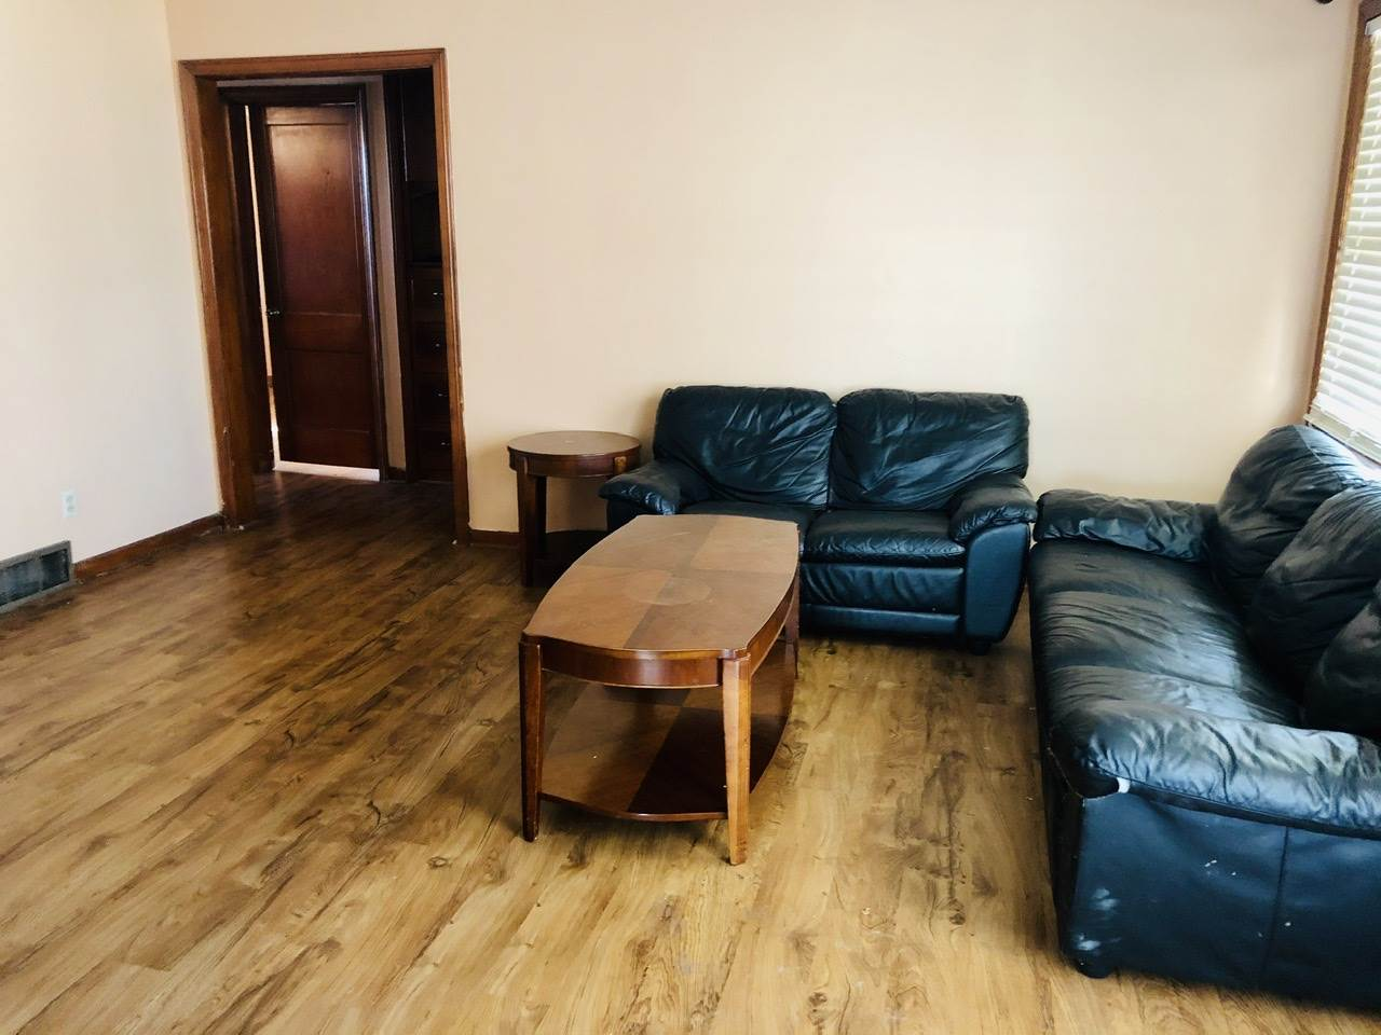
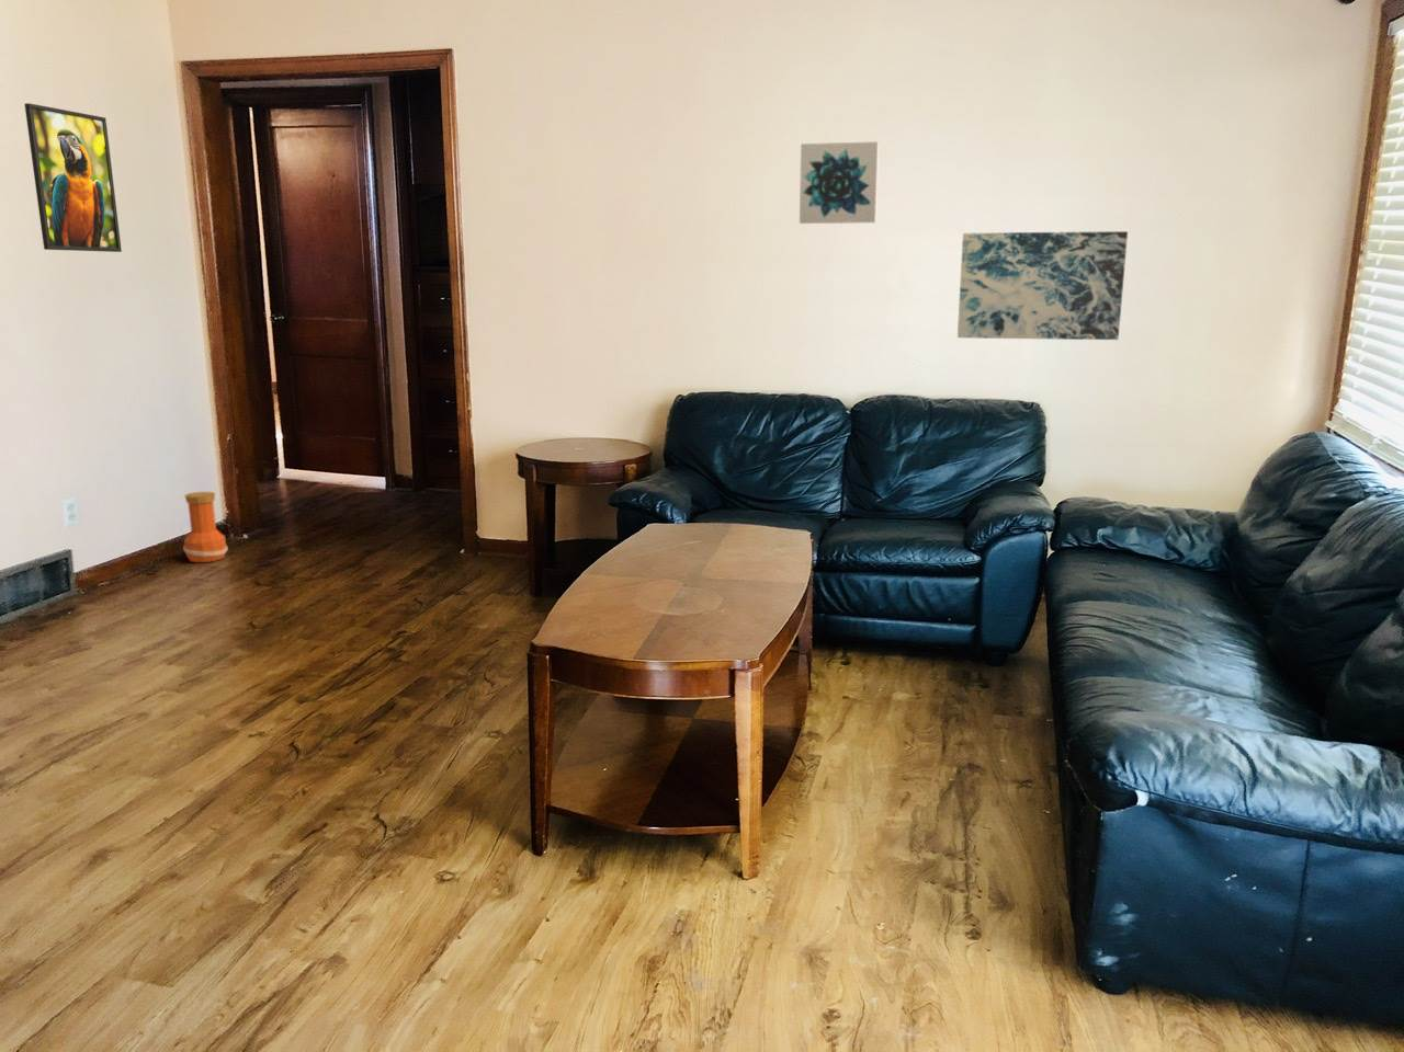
+ wall art (1040, 286)
+ wall art (838, 183)
+ vase (203, 526)
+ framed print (75, 181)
